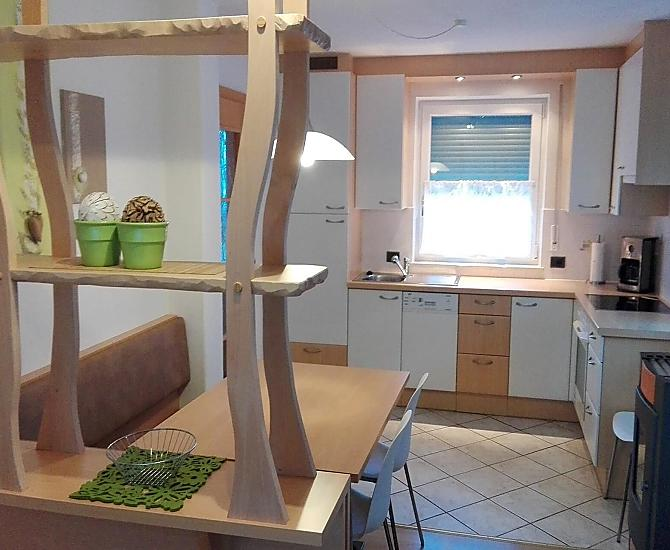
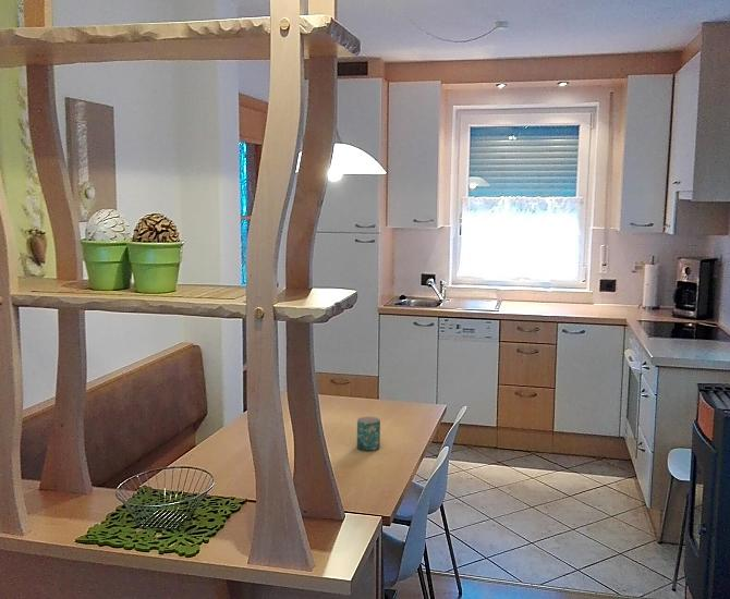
+ mug (368, 431)
